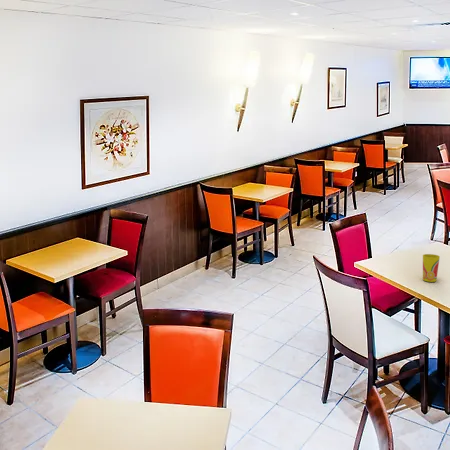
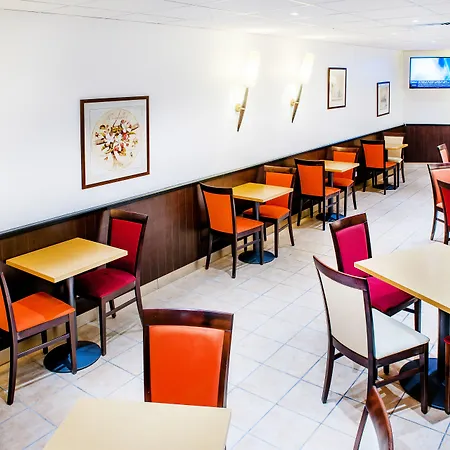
- cup (430, 268)
